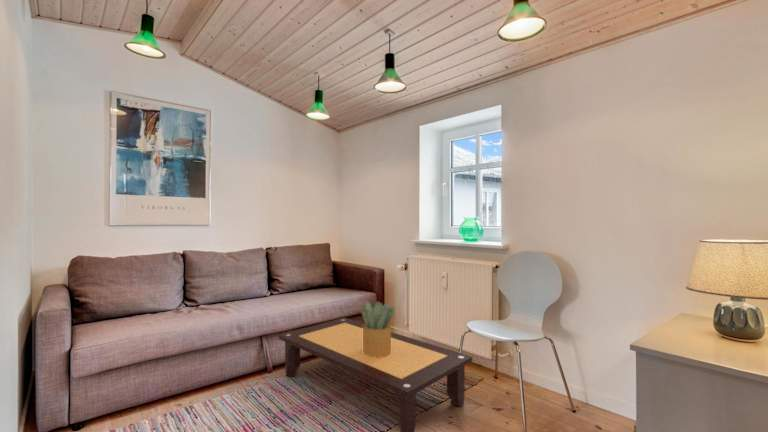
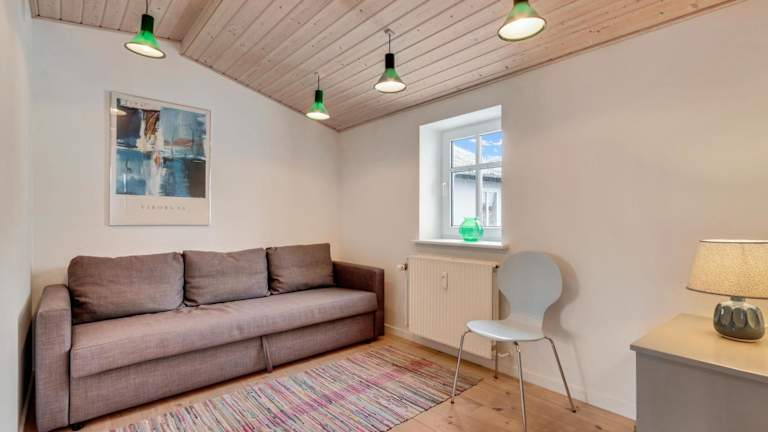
- coffee table (367, 367)
- potted plant (376, 327)
